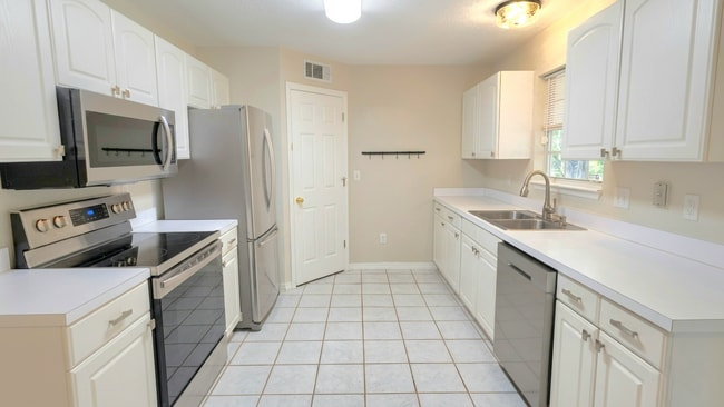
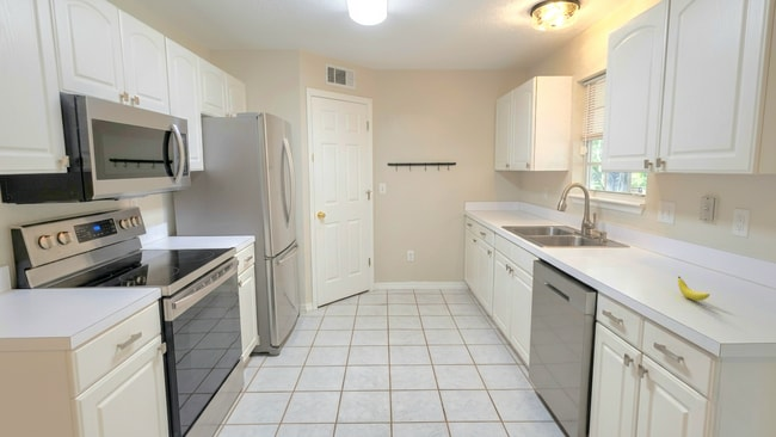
+ banana (692, 291)
